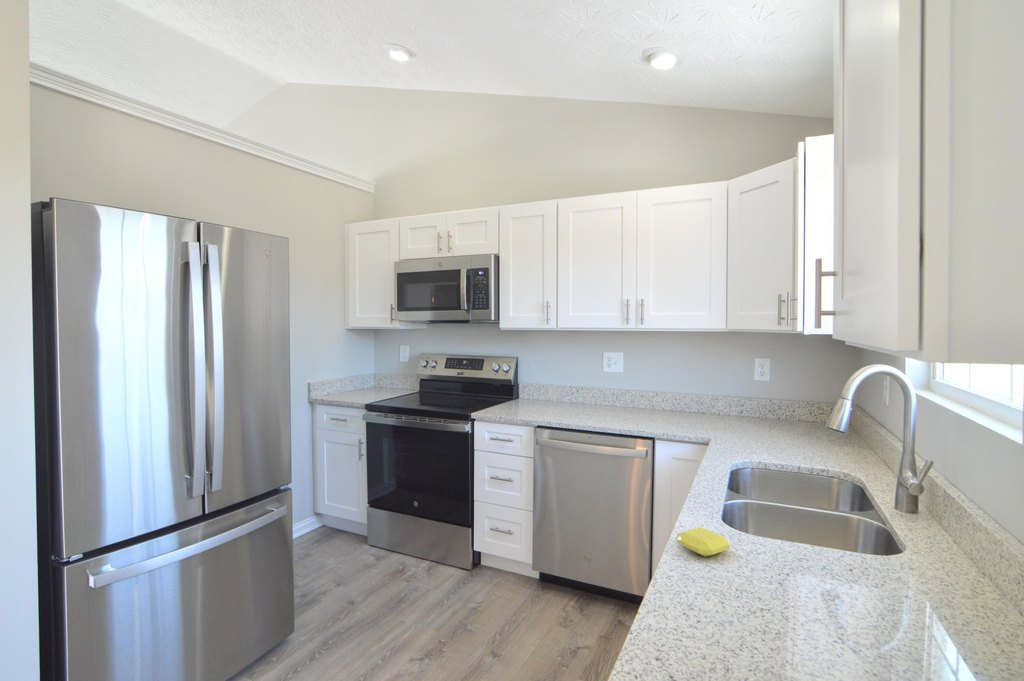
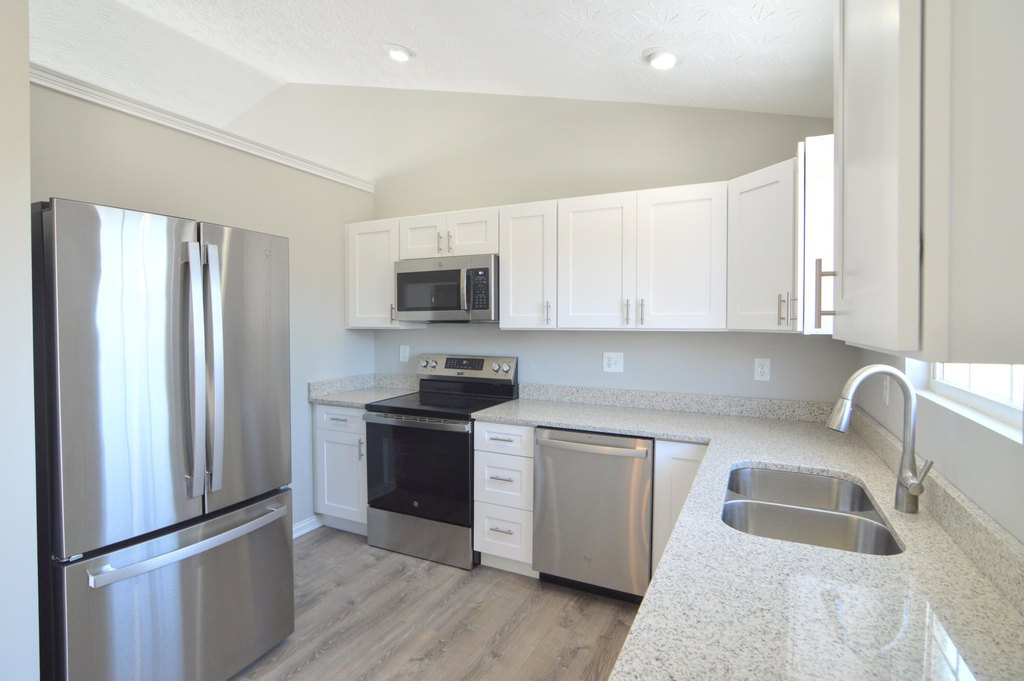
- soap bar (702, 541)
